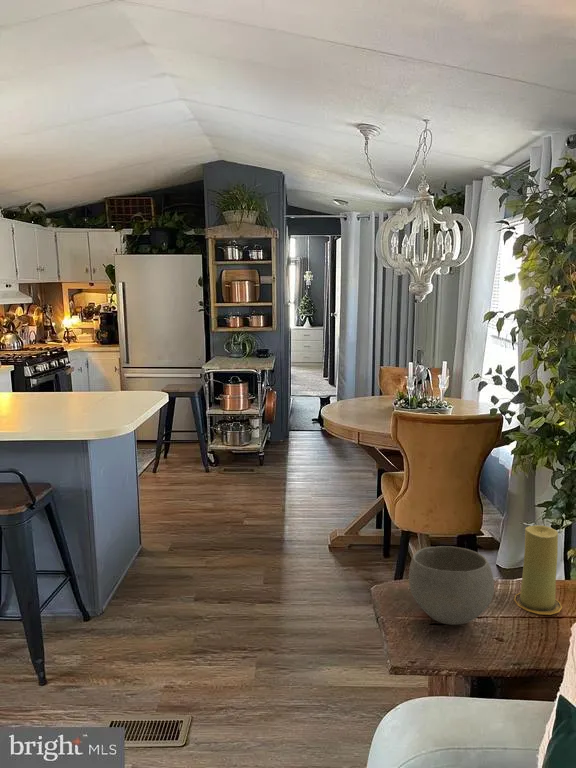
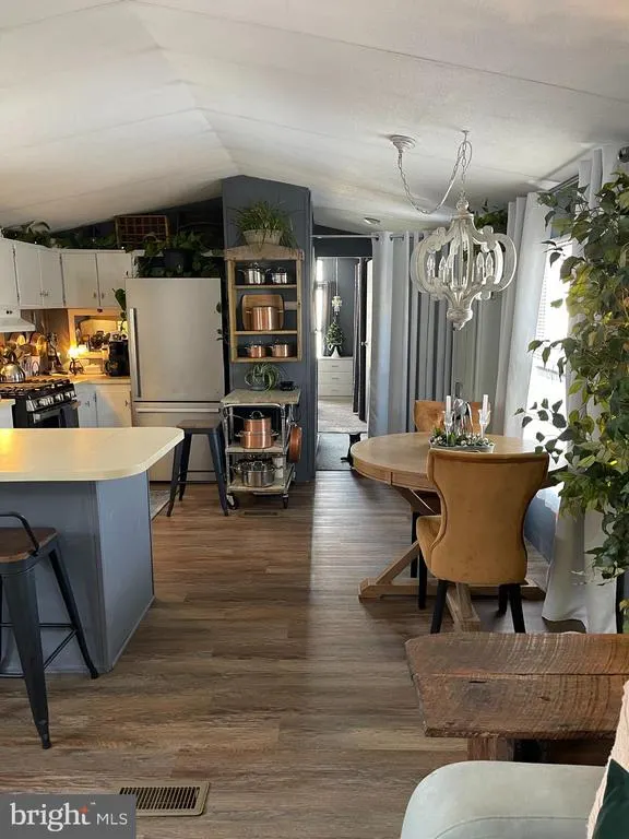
- candle (539, 566)
- bowl (450, 585)
